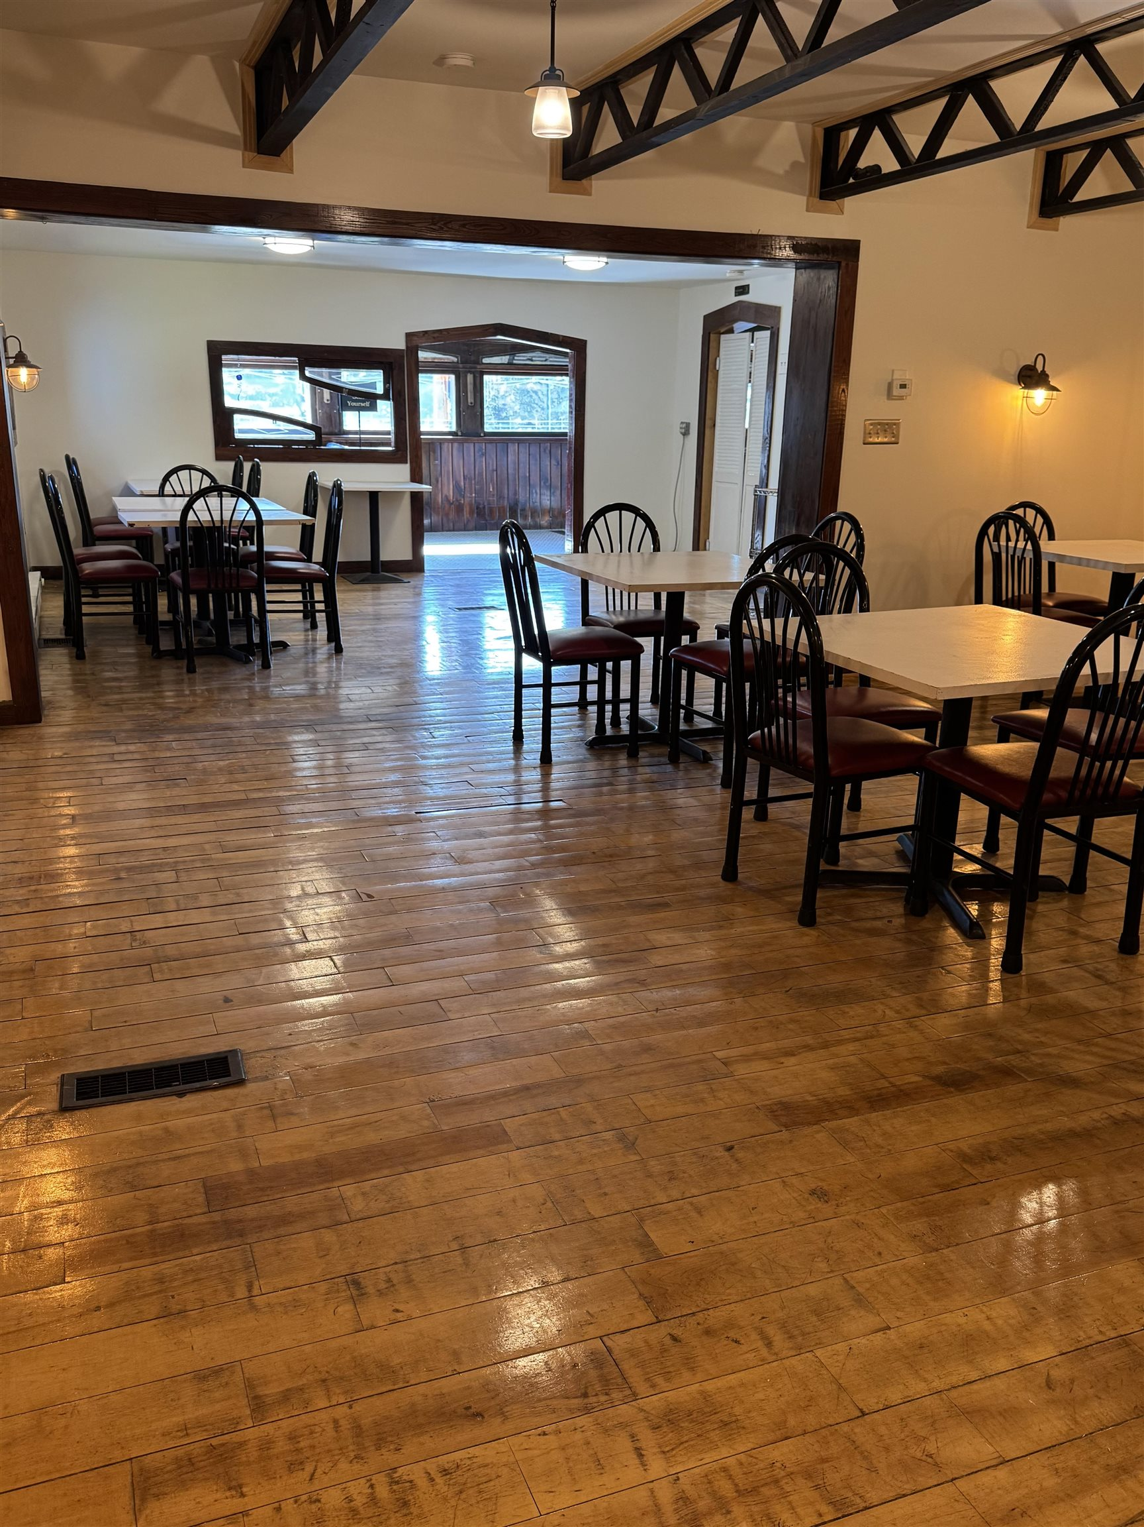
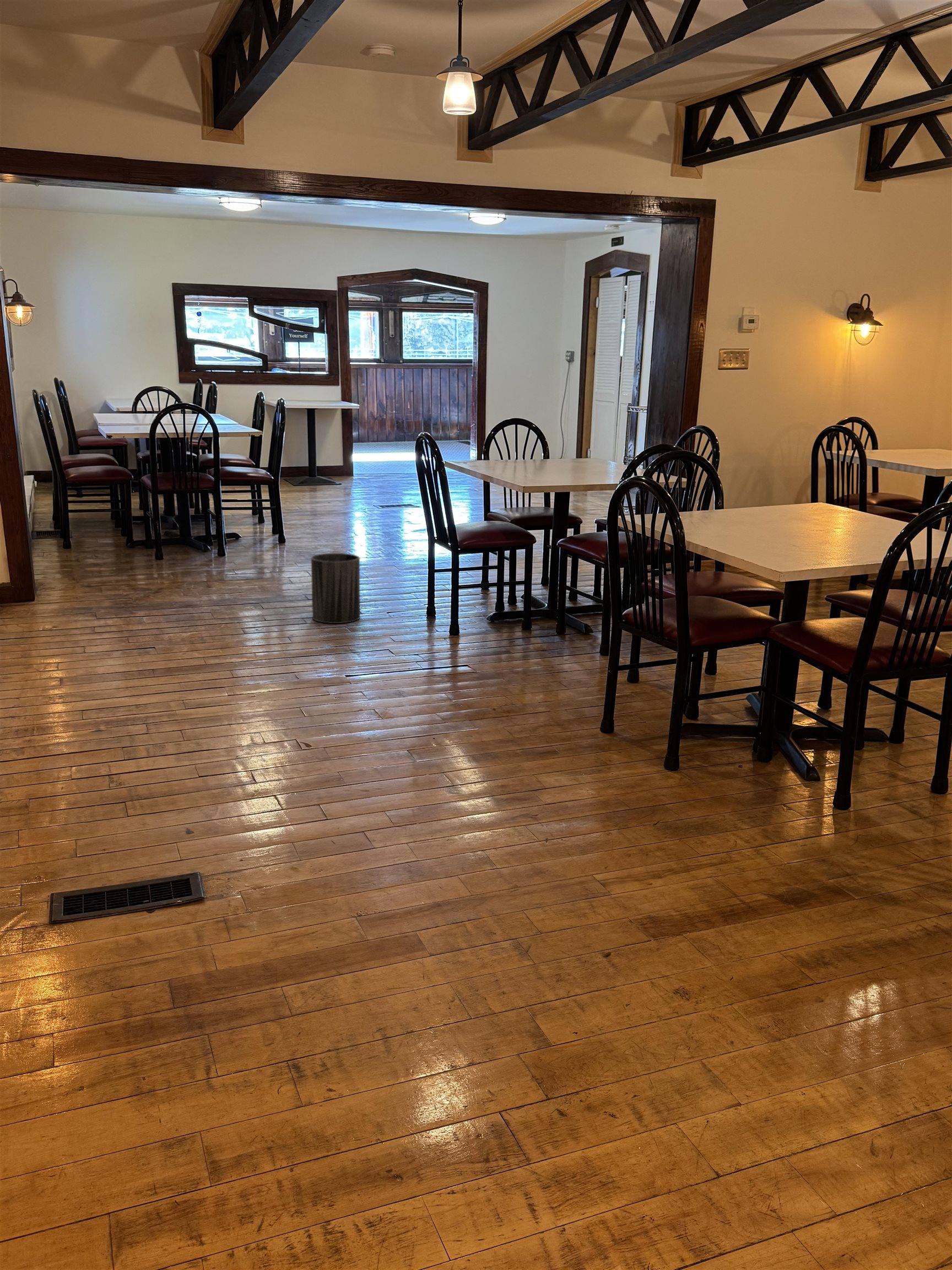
+ trash can (336, 588)
